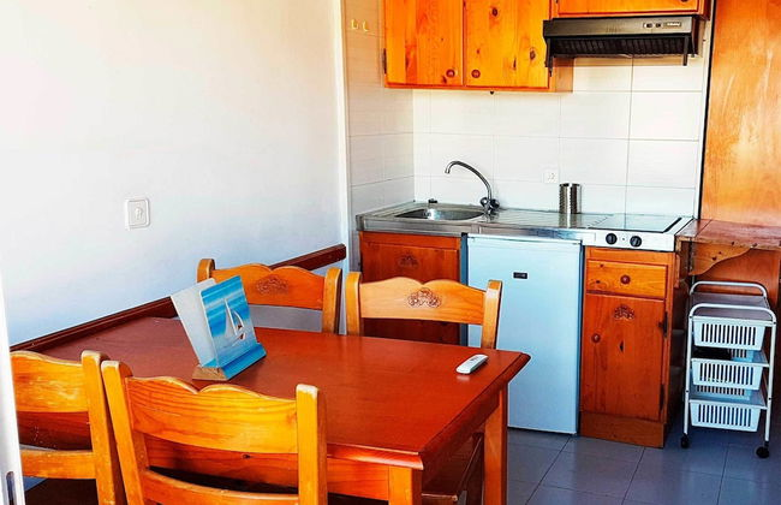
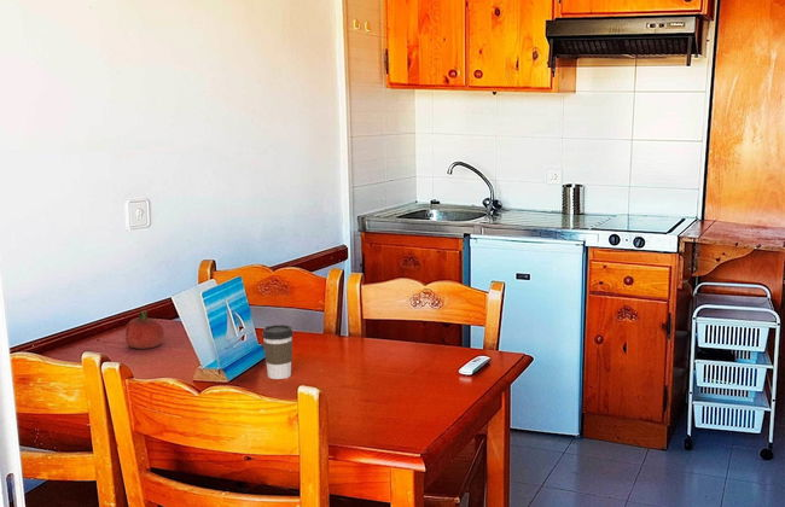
+ coffee cup (278, 351)
+ fruit (143, 327)
